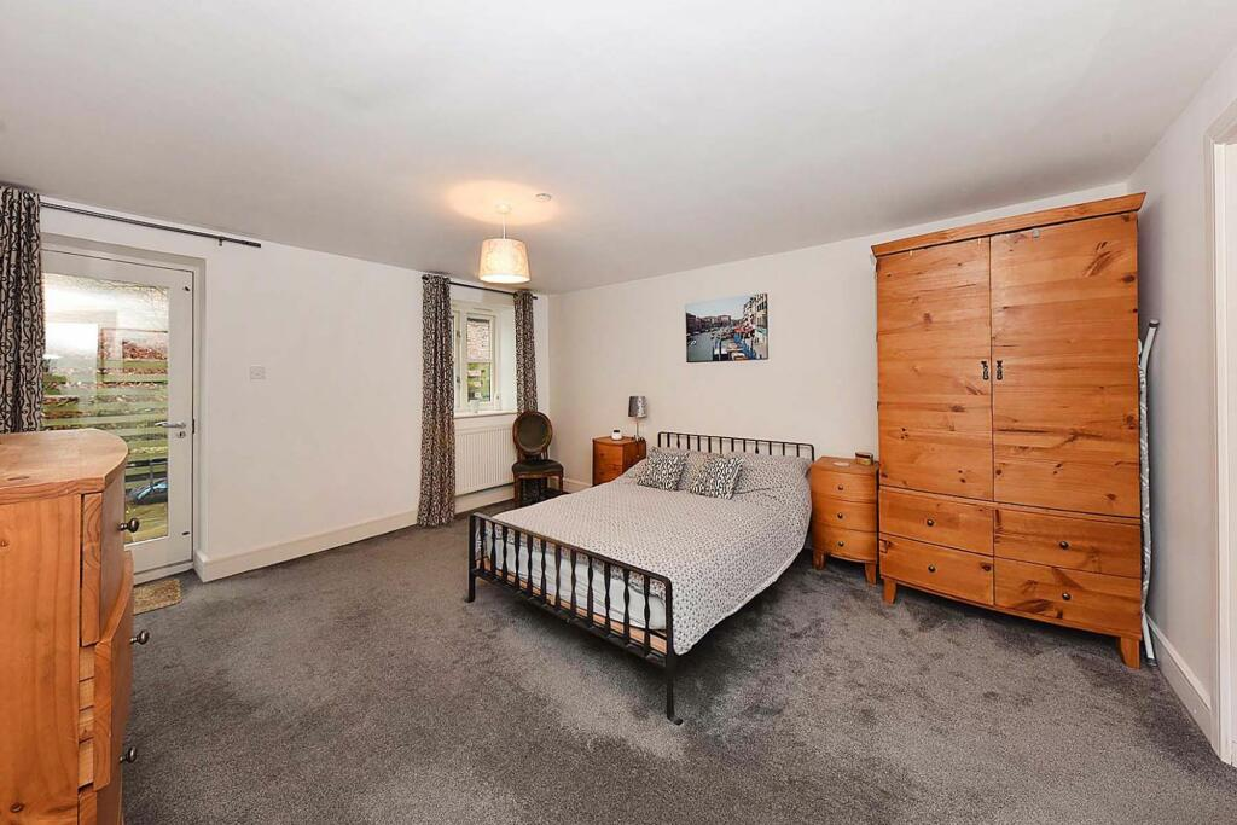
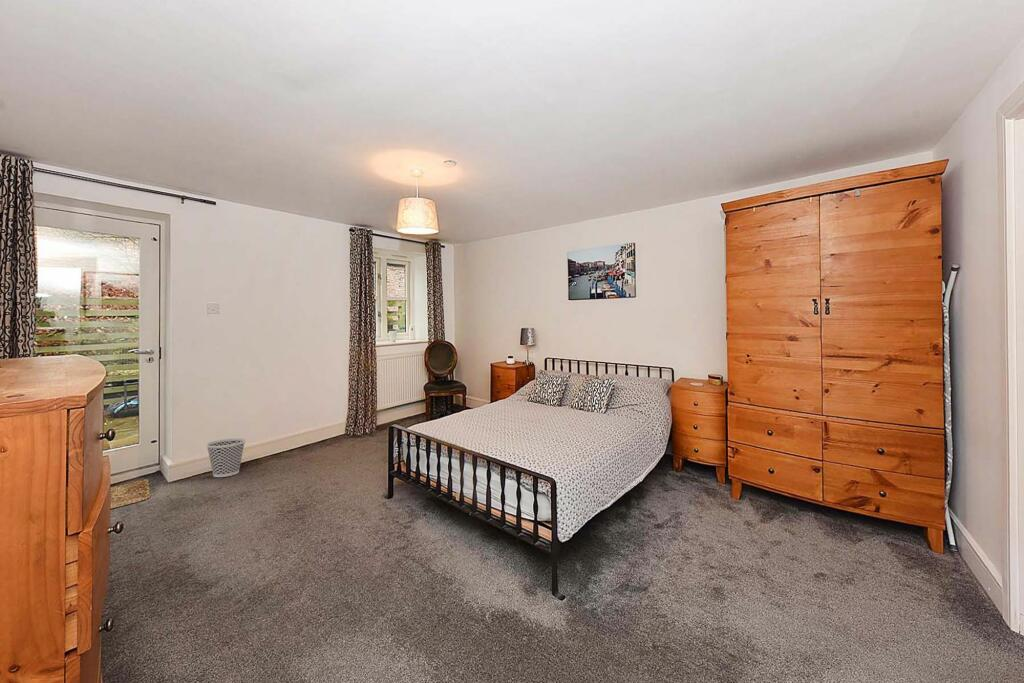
+ wastebasket (226, 457)
